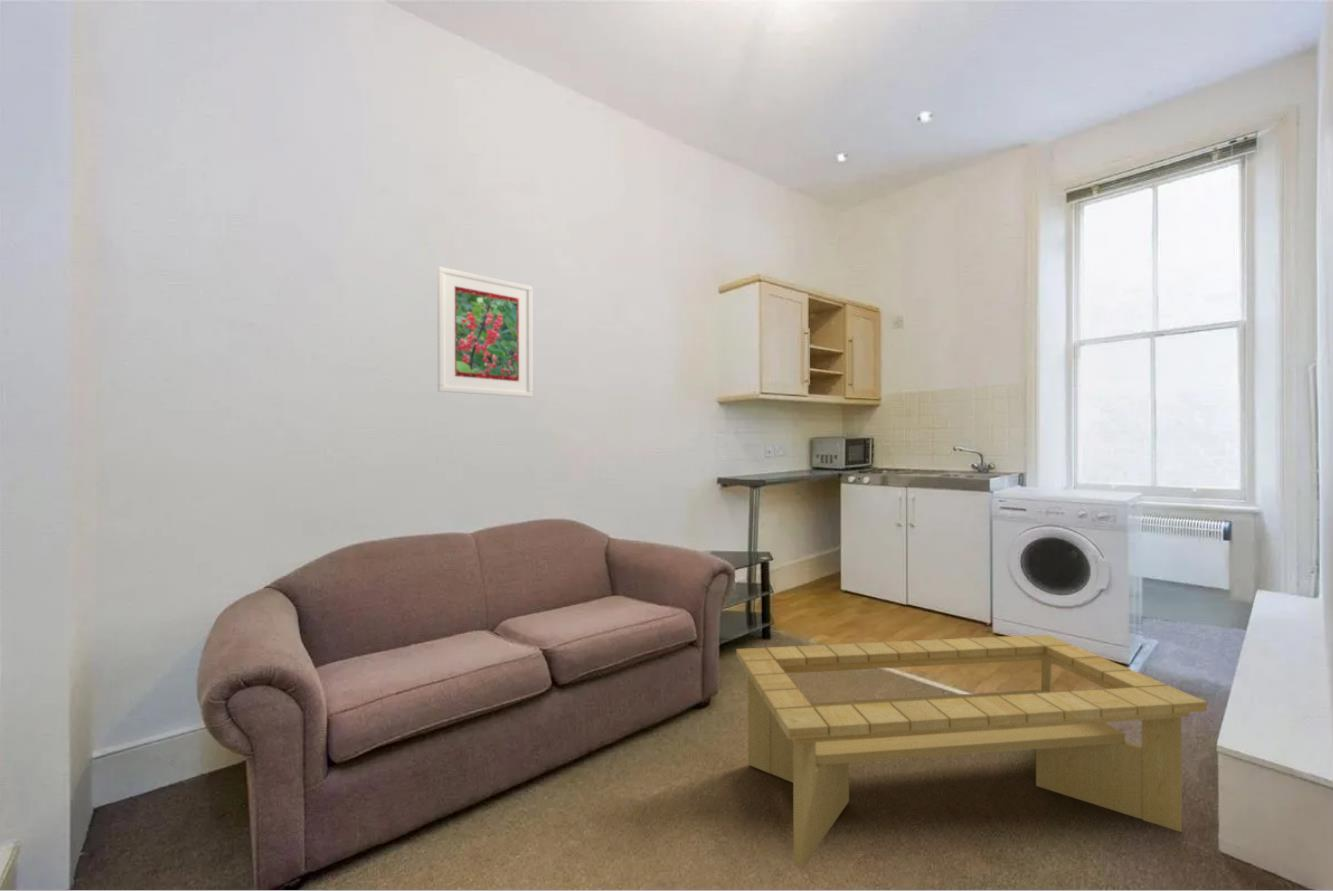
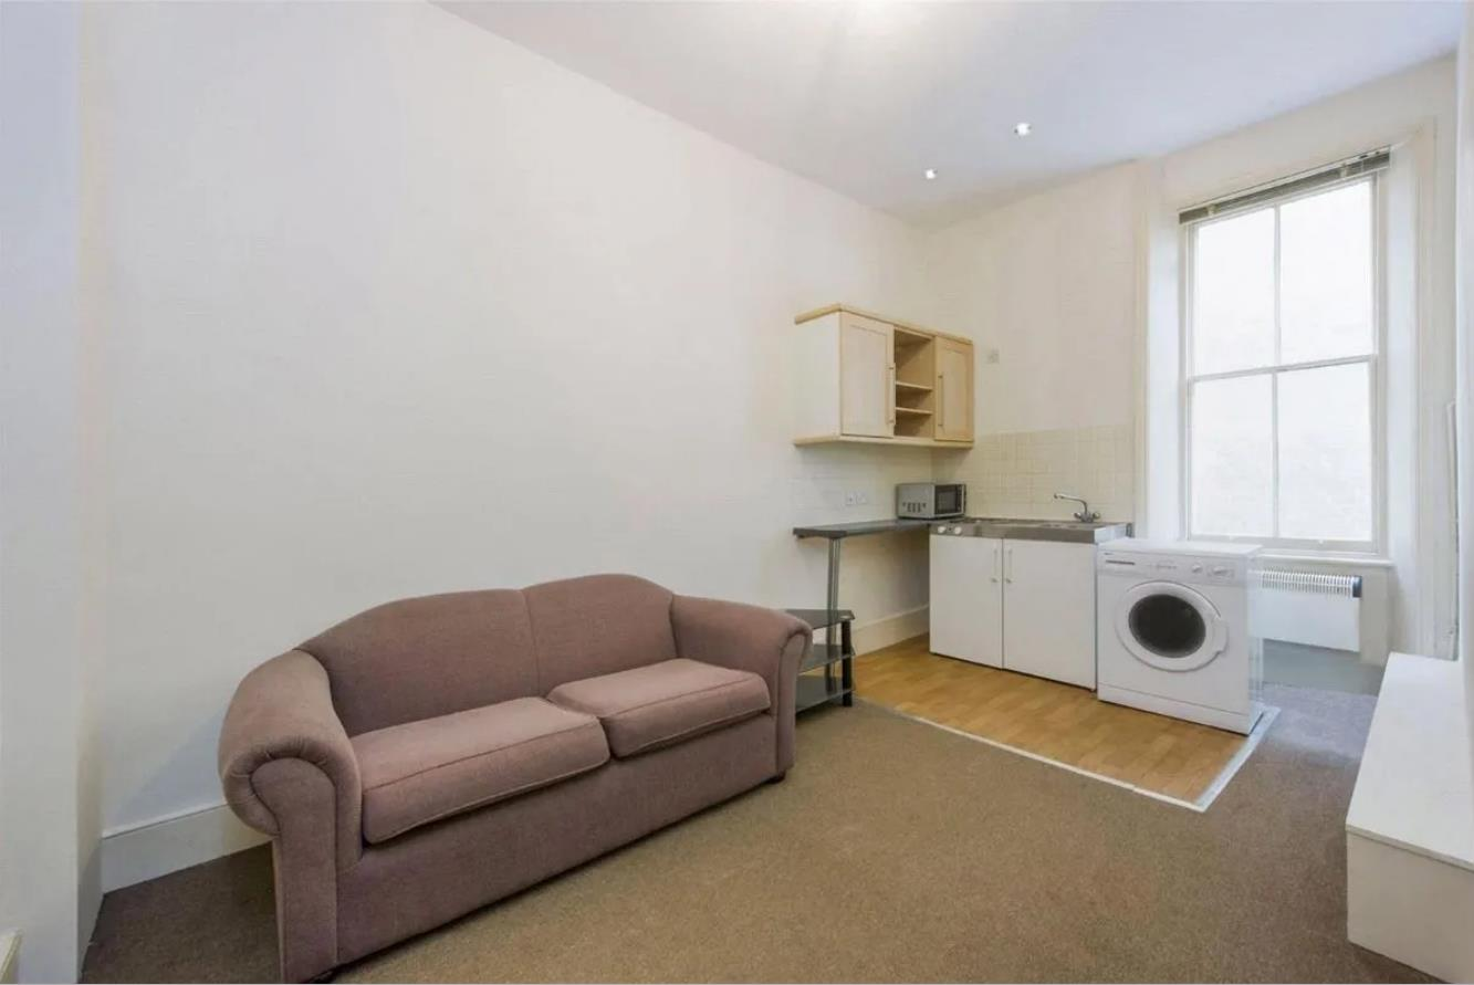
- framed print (487, 335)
- coffee table (944, 732)
